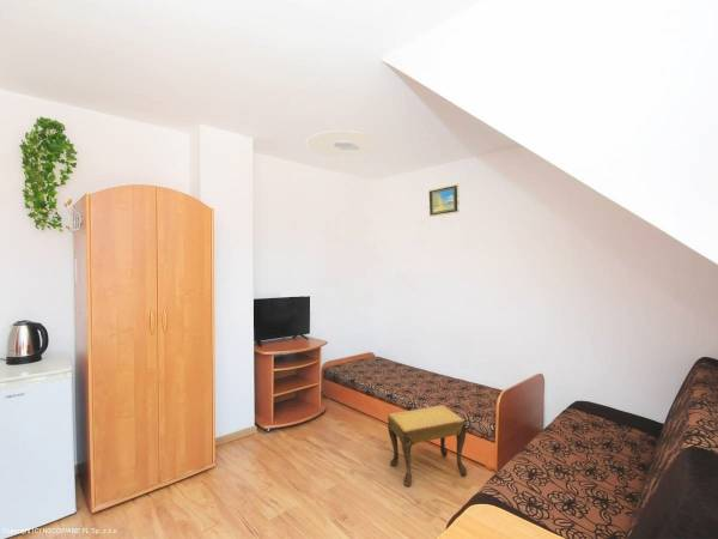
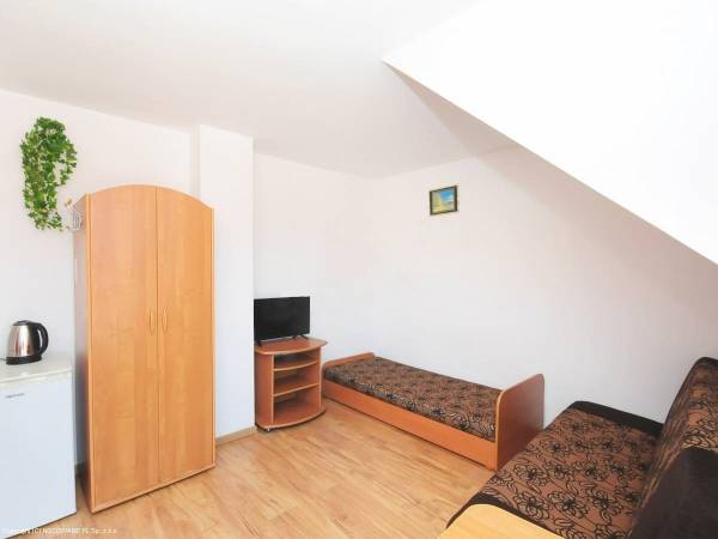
- footstool (426, 440)
- ceiling light (341, 141)
